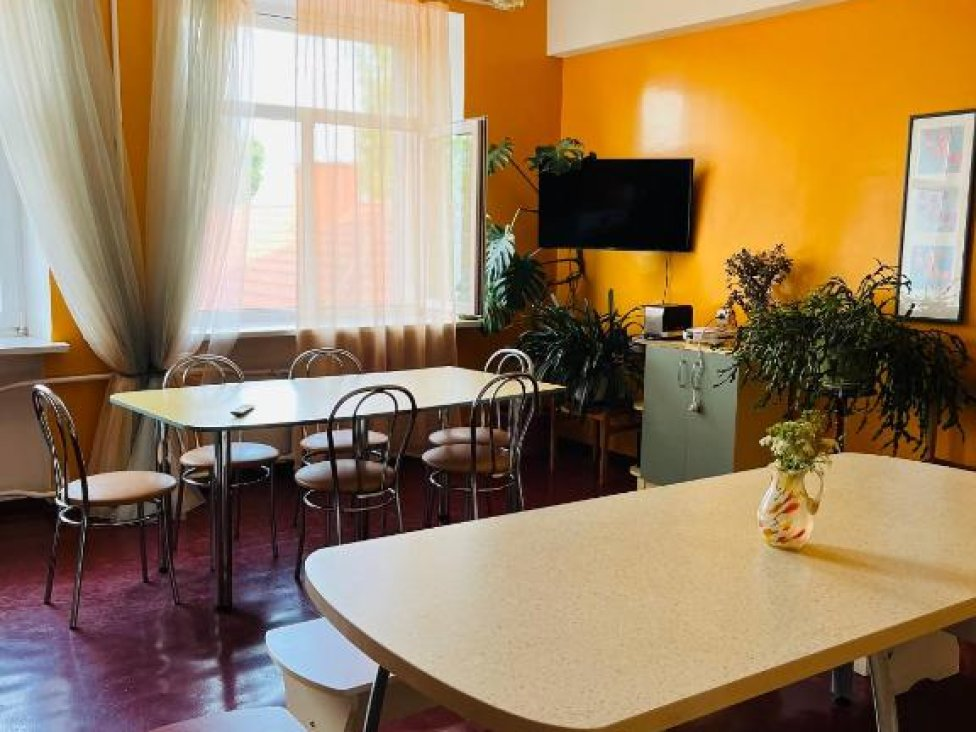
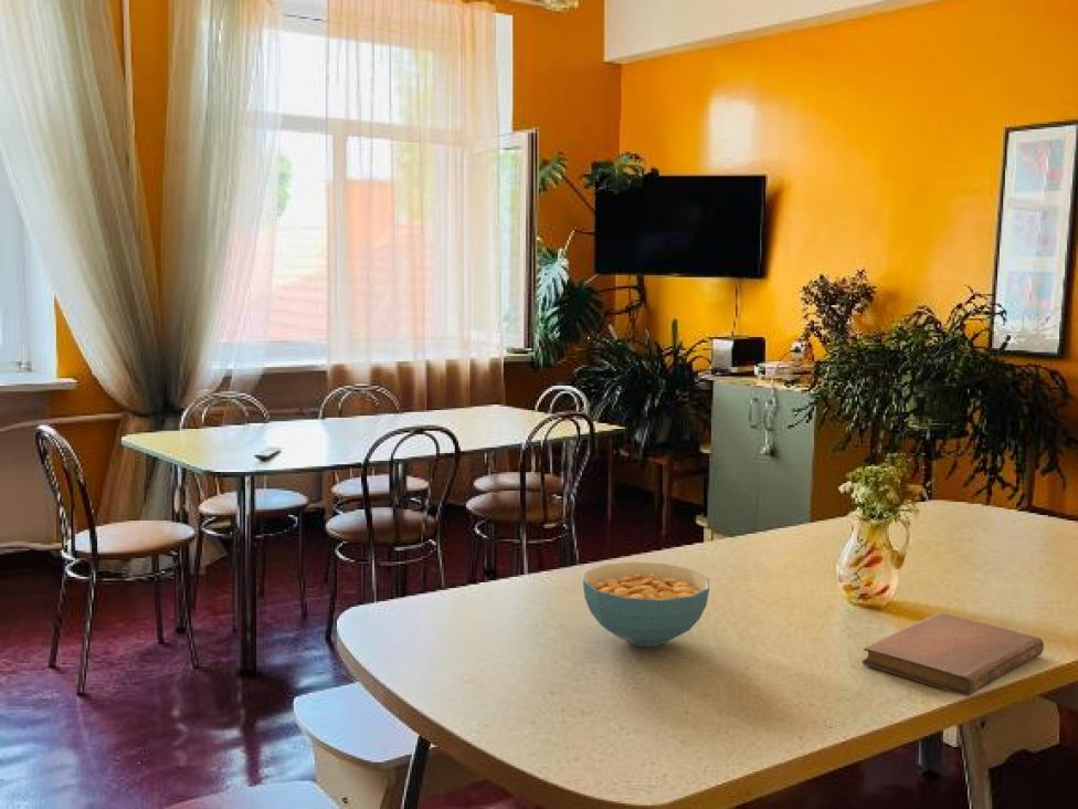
+ notebook (954, 650)
+ cereal bowl (645, 609)
